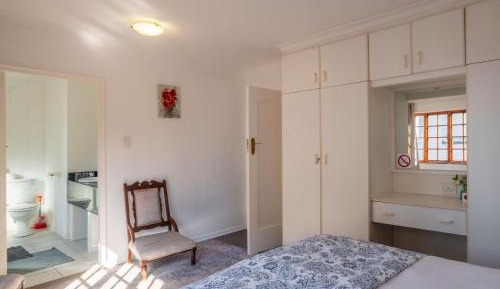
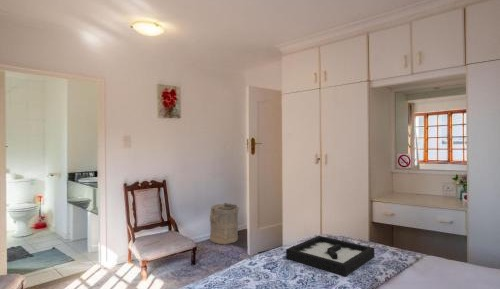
+ laundry hamper (222, 221)
+ decorative tray (330, 253)
